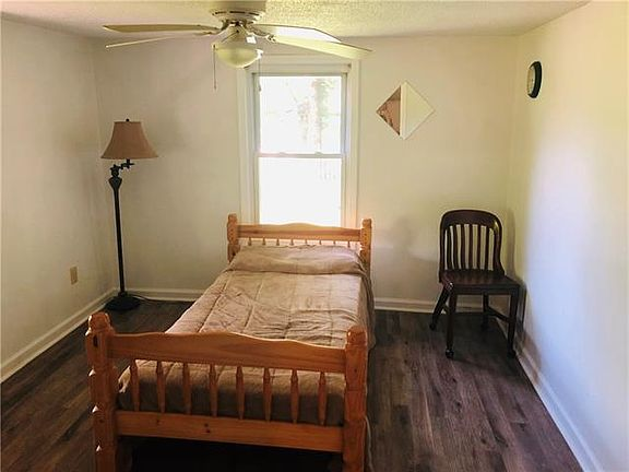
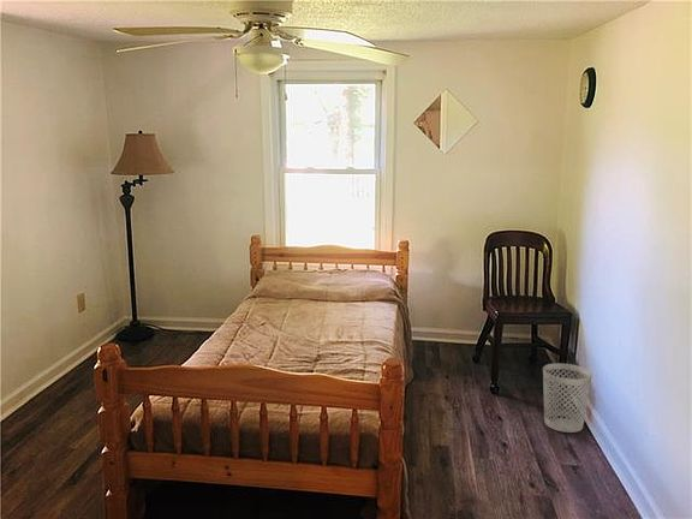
+ wastebasket (563, 398)
